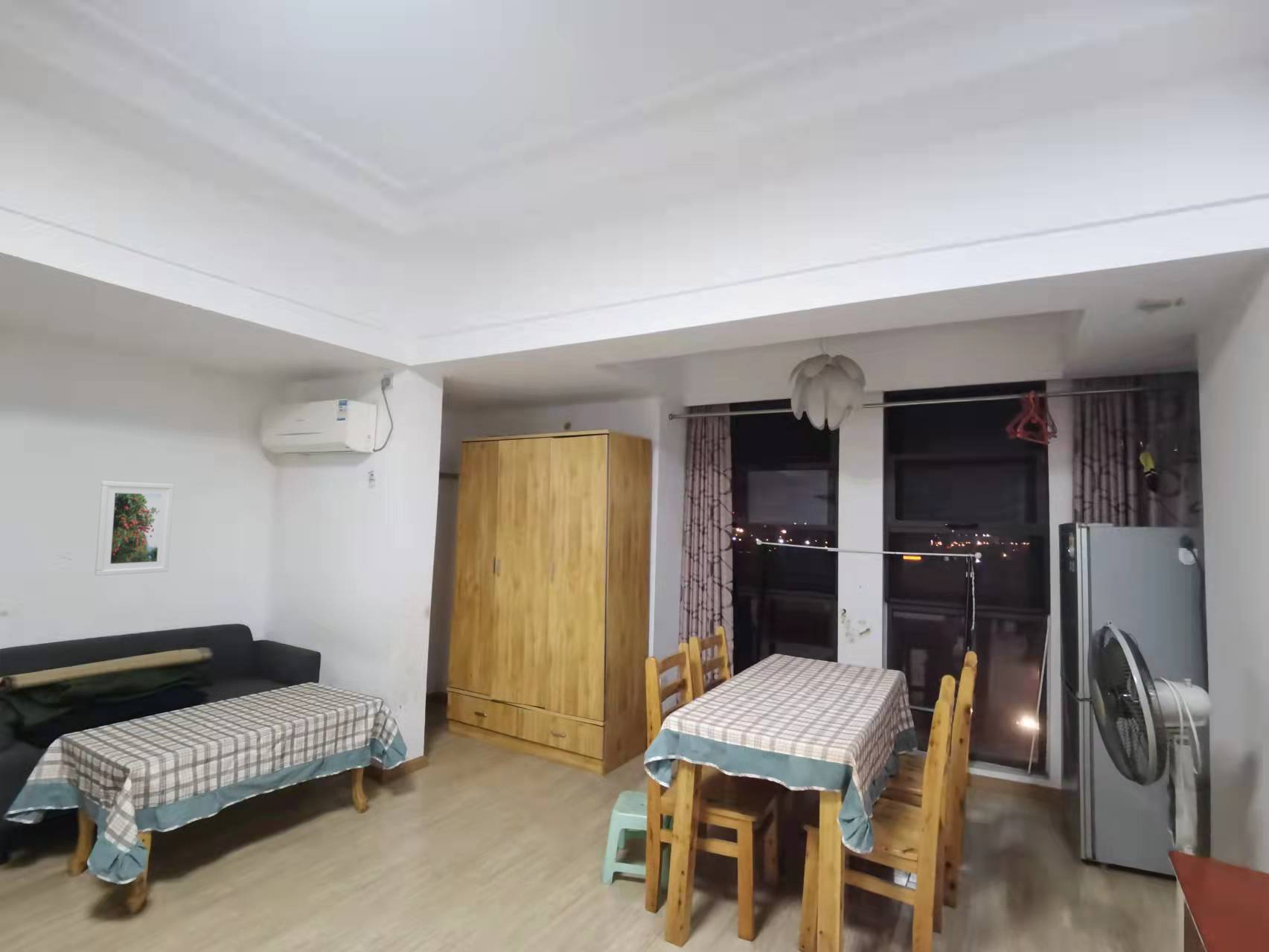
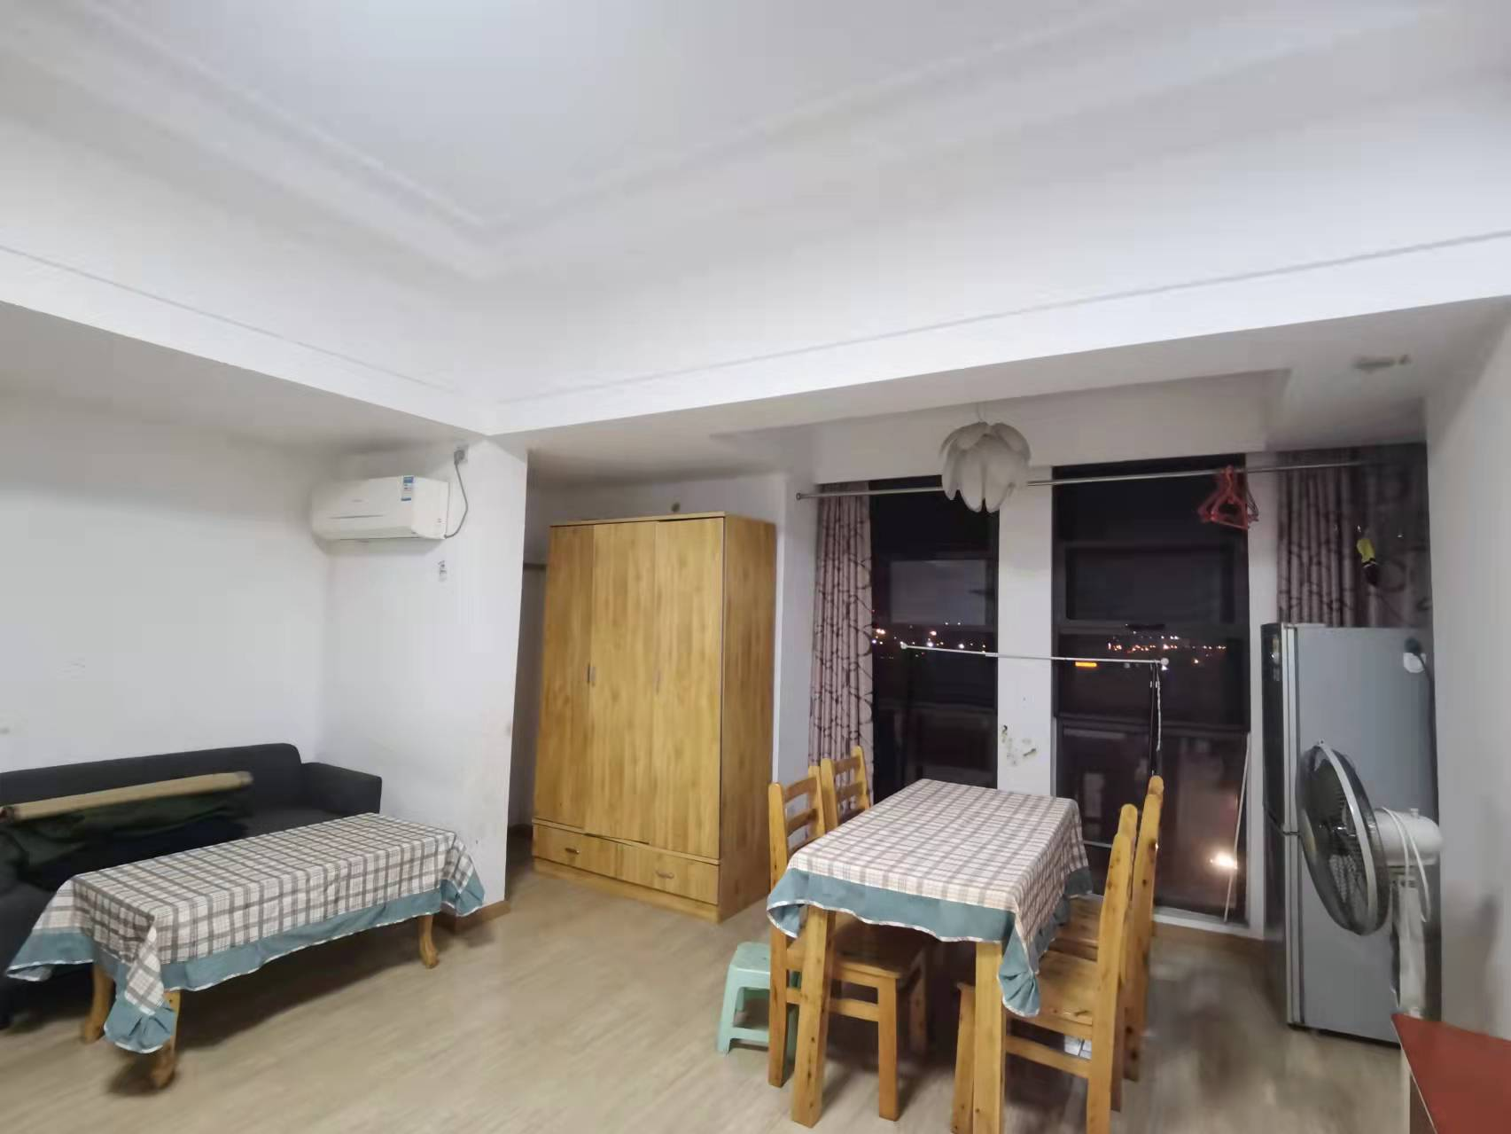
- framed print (135, 528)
